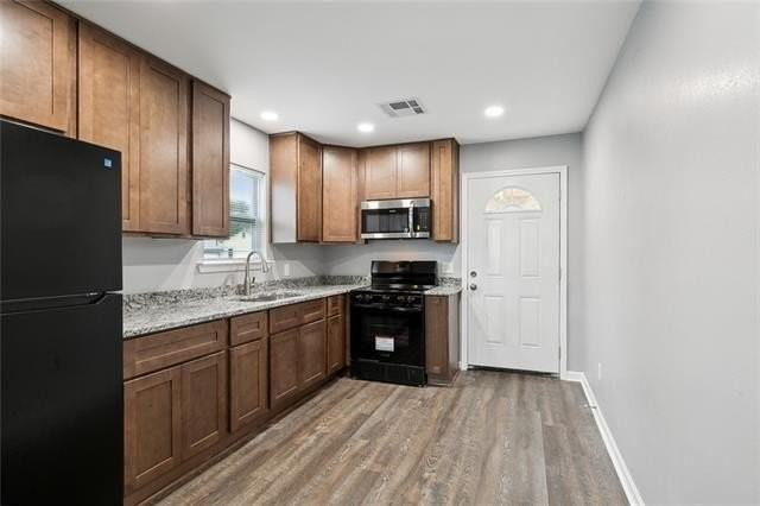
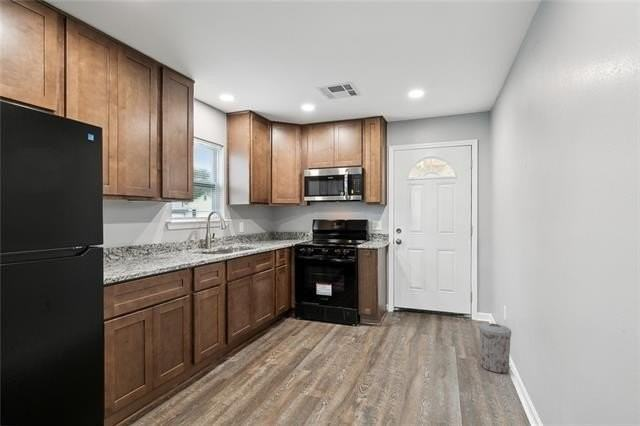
+ trash can (494, 345)
